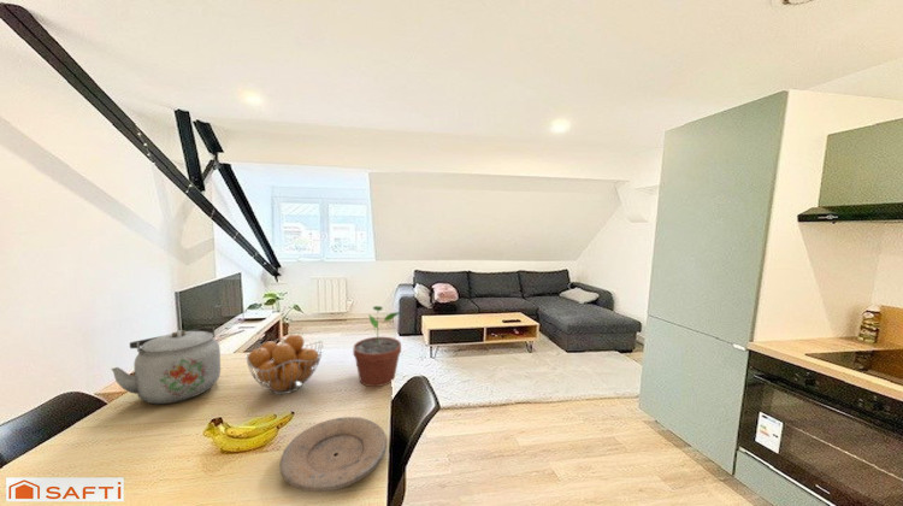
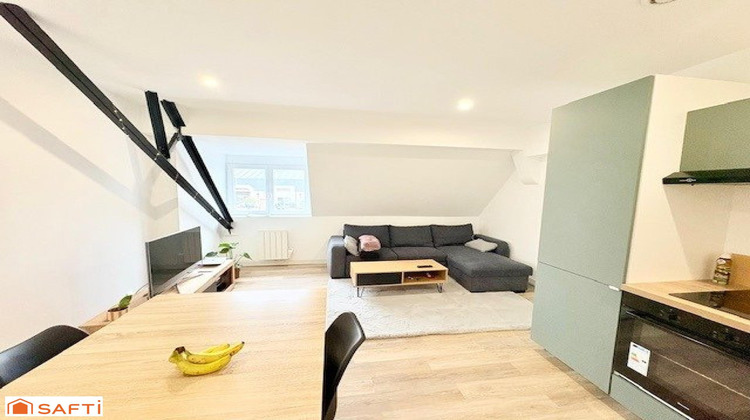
- kettle (170, 363)
- plate (336, 452)
- potted plant (377, 340)
- fruit basket (287, 363)
